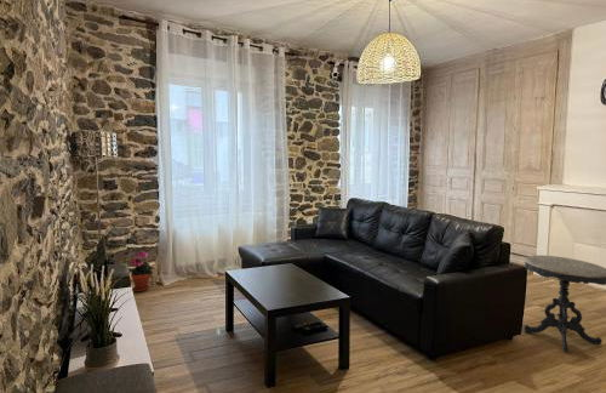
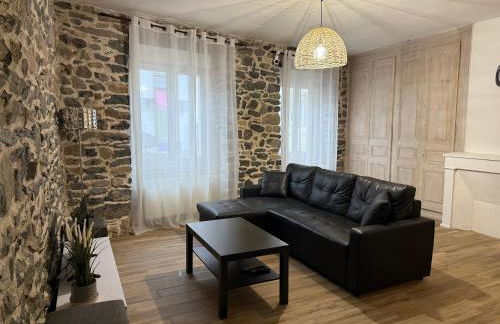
- side table (562, 301)
- potted plant (141, 269)
